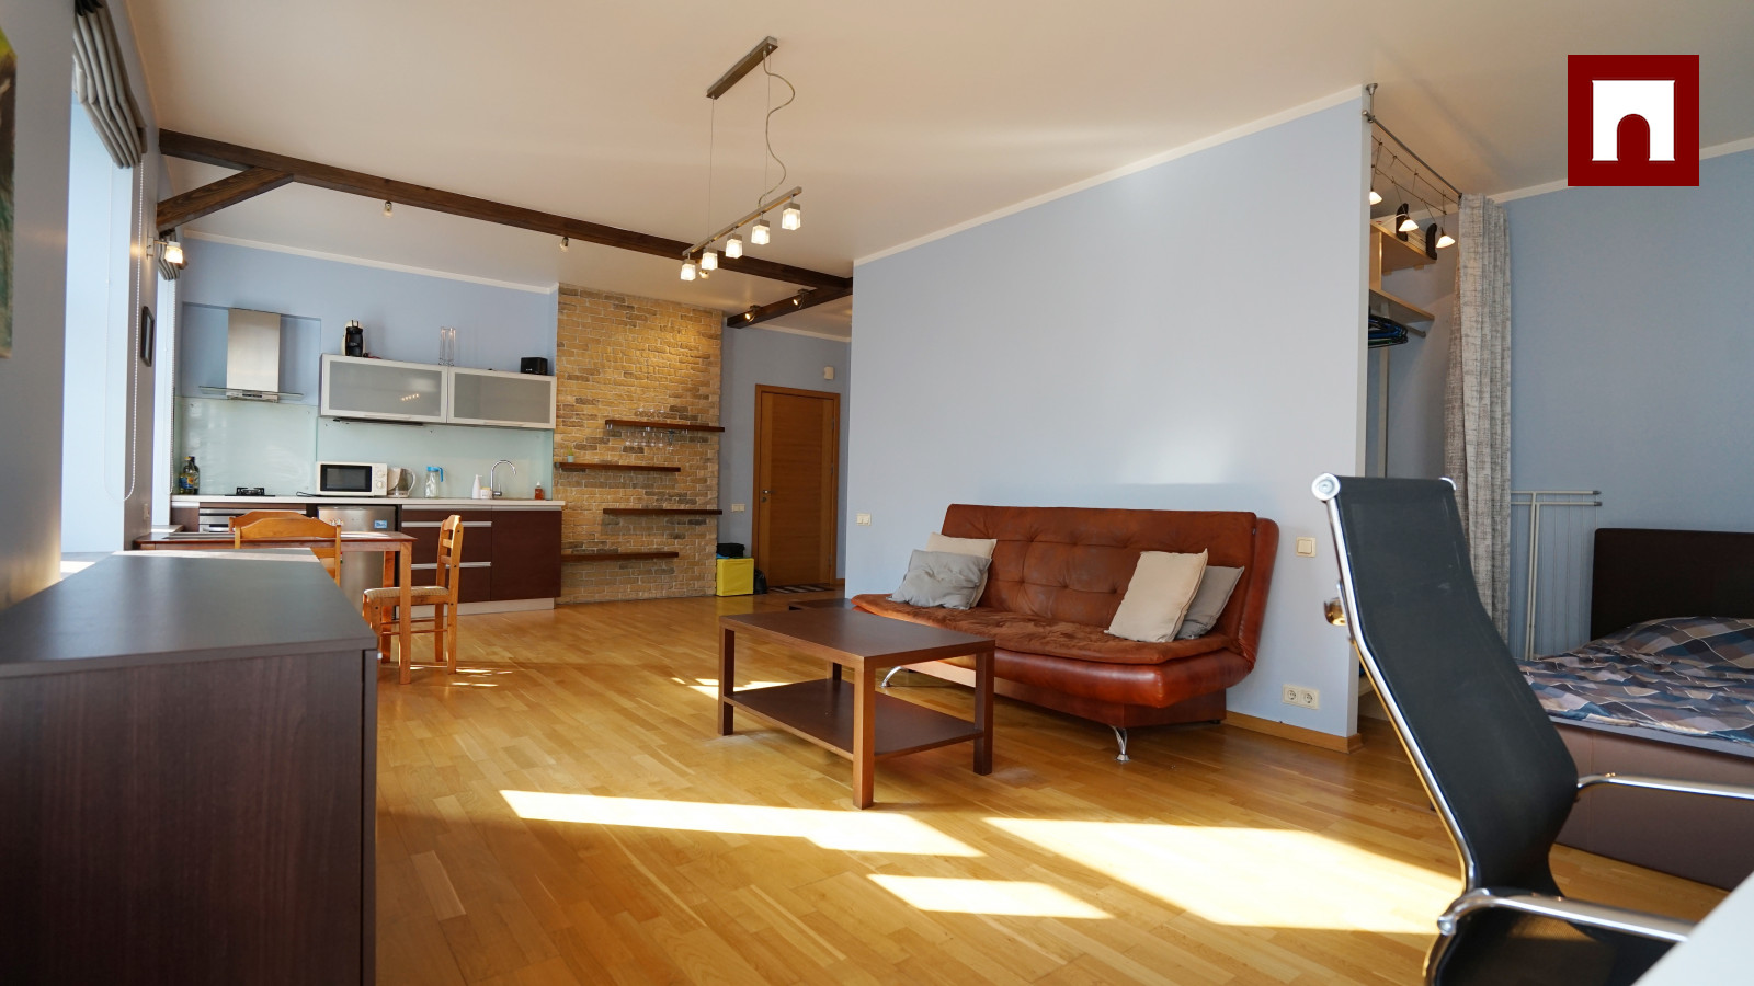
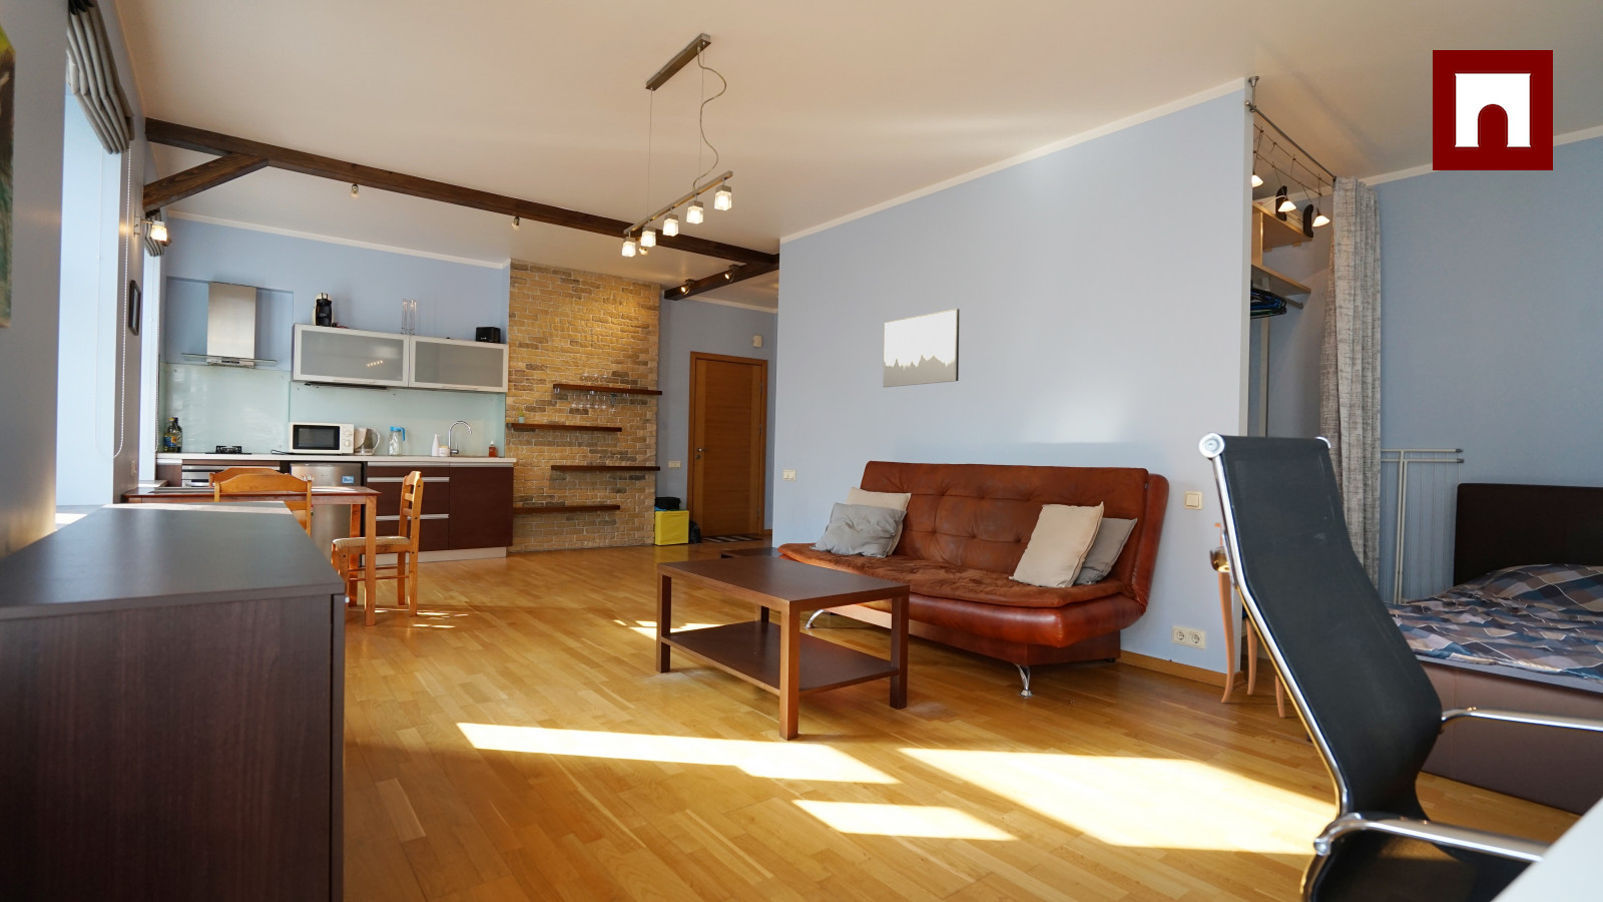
+ side table (1248, 623)
+ wall art (918, 350)
